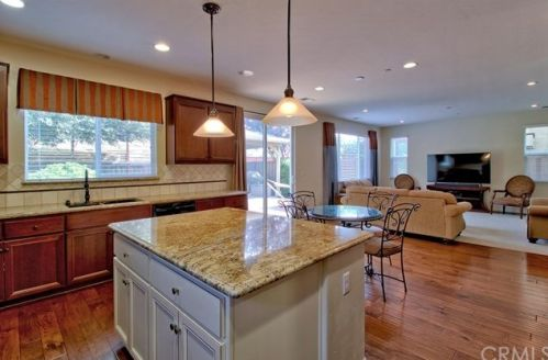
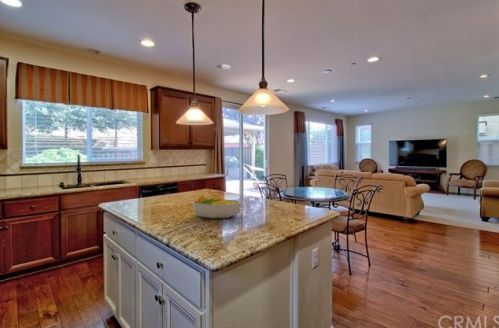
+ fruit bowl (216, 205)
